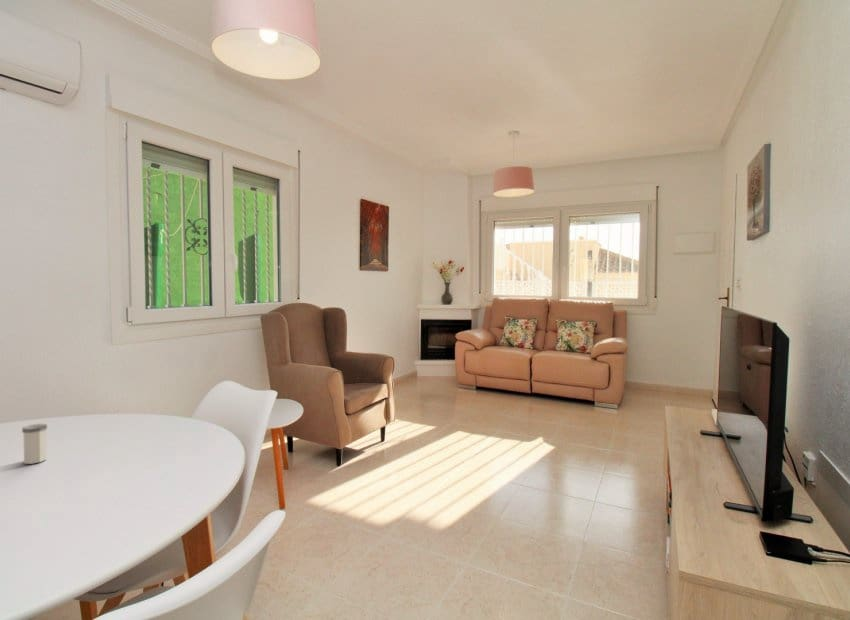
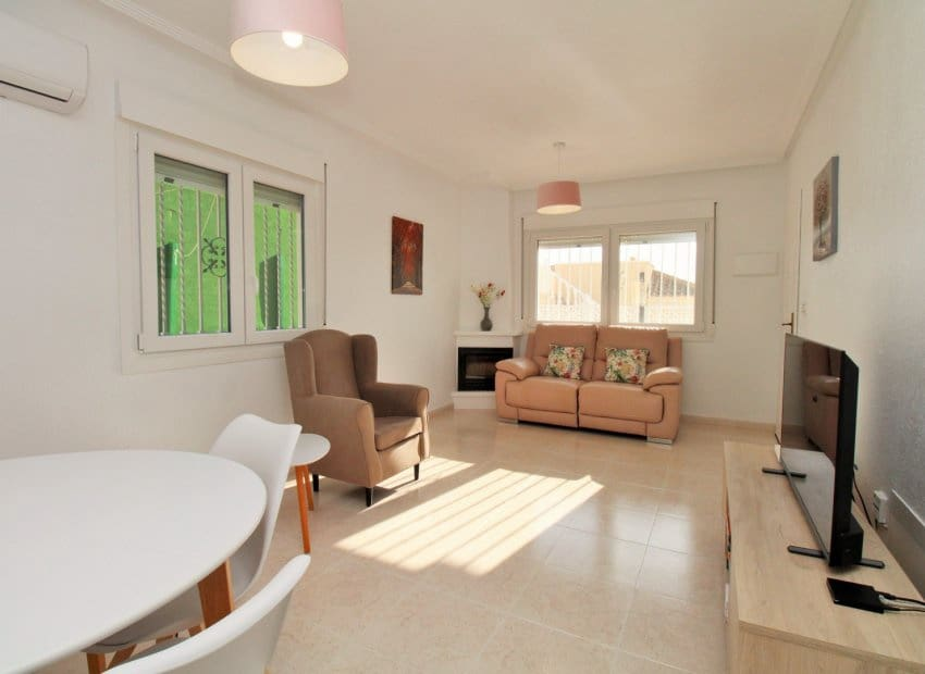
- salt shaker (35, 443)
